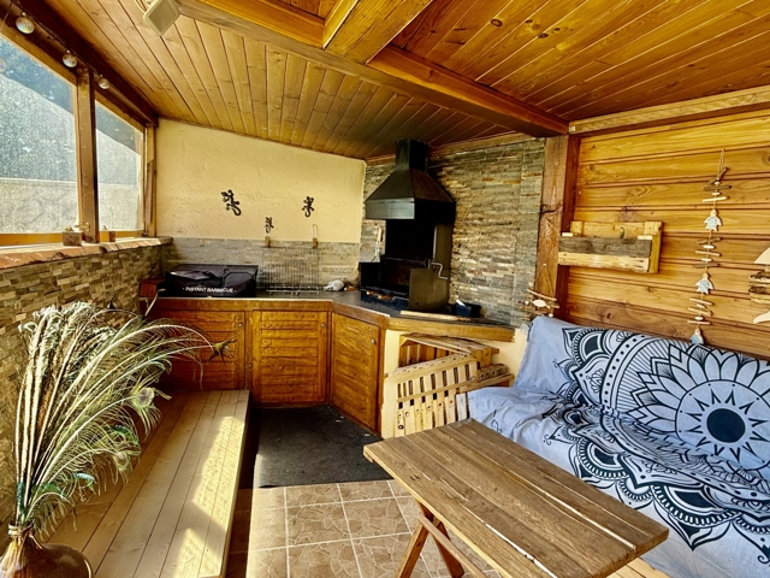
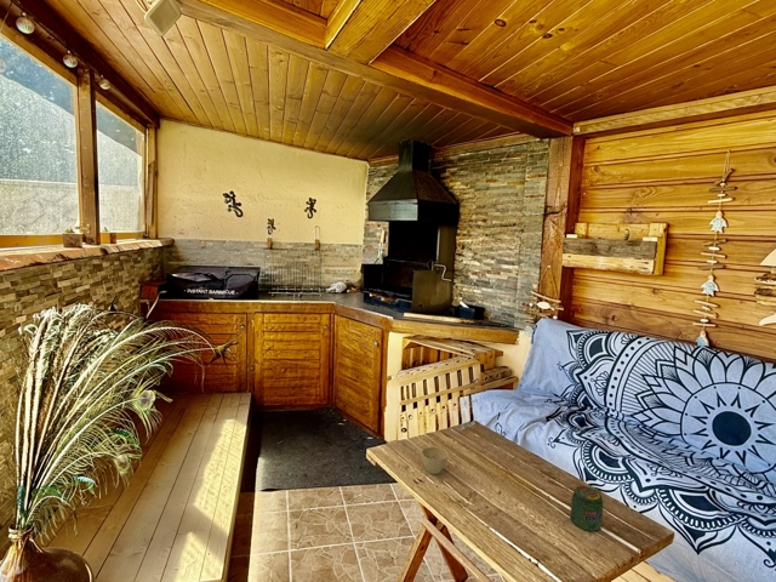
+ jar (586, 507)
+ flower pot (434, 461)
